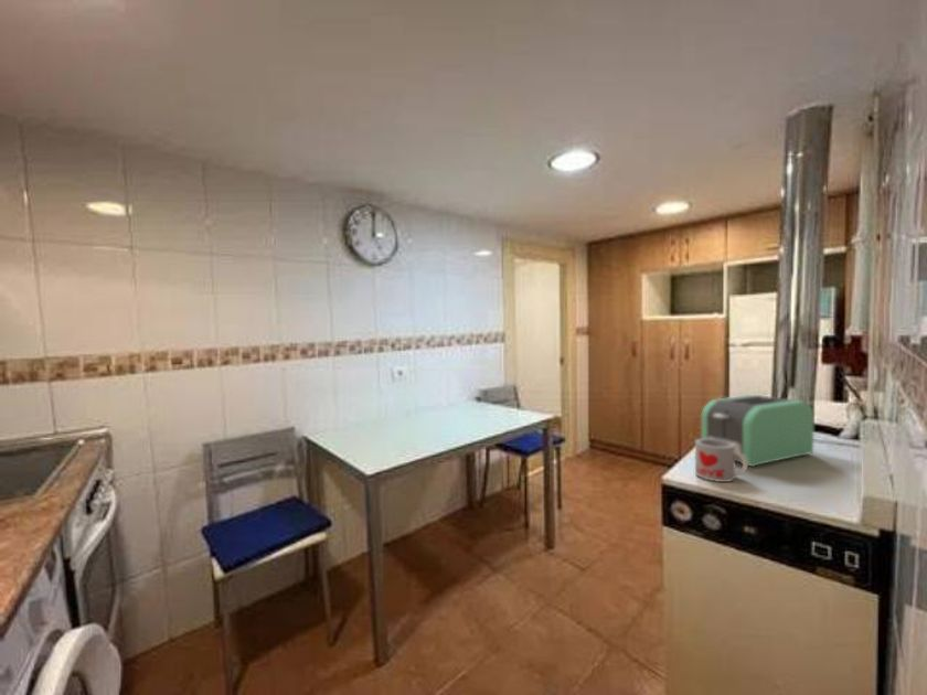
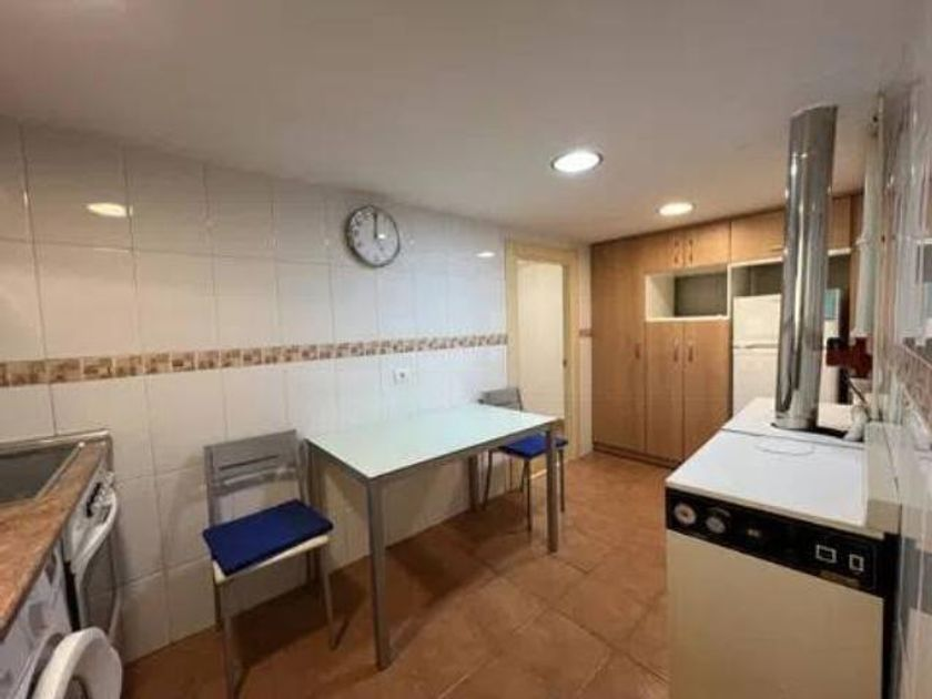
- mug (721, 460)
- toaster (756, 427)
